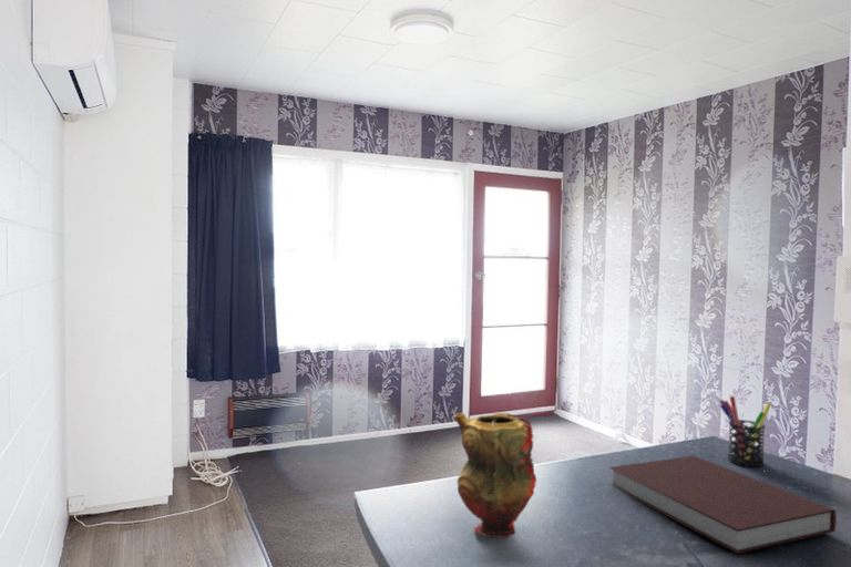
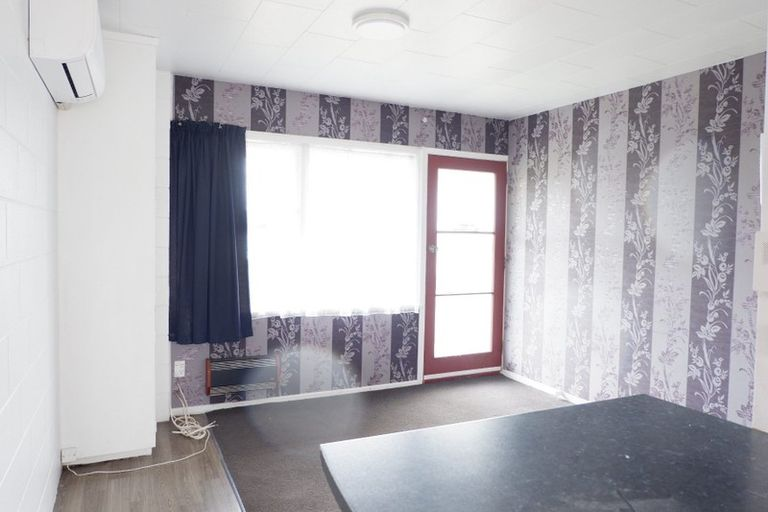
- notebook (711, 496)
- pen holder (747, 430)
- teapot (499, 465)
